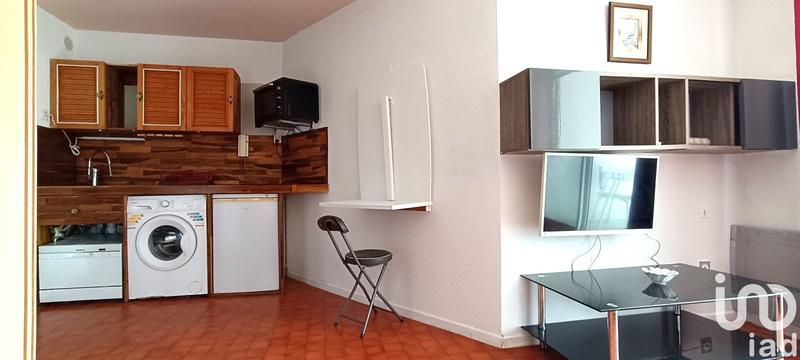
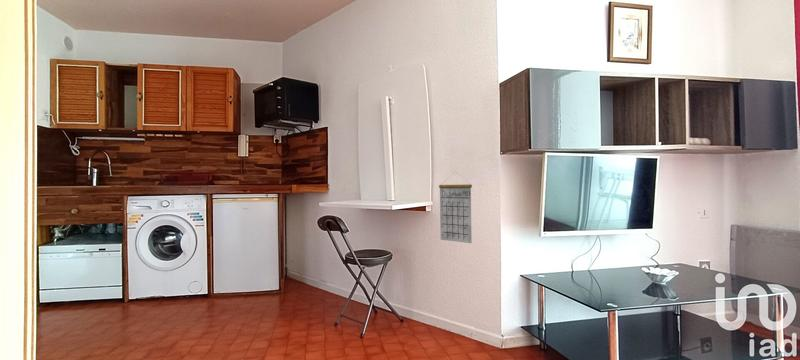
+ calendar (455, 206)
